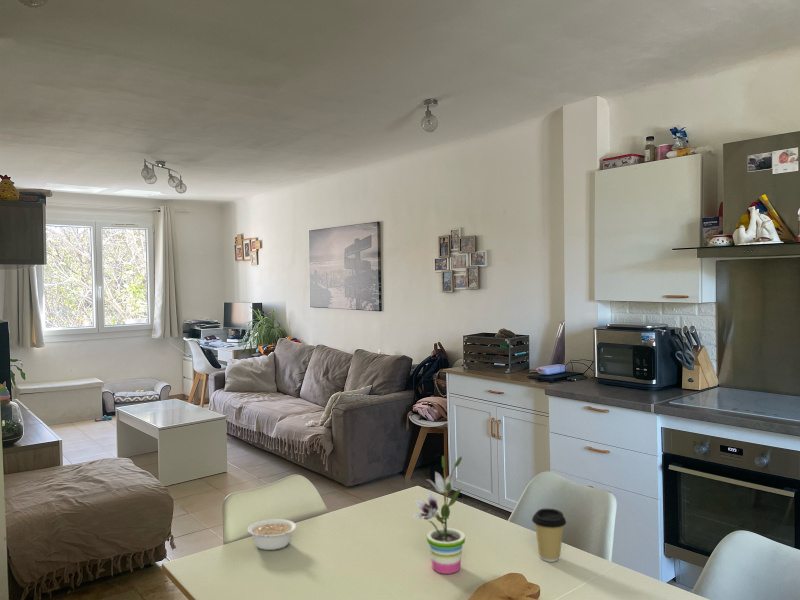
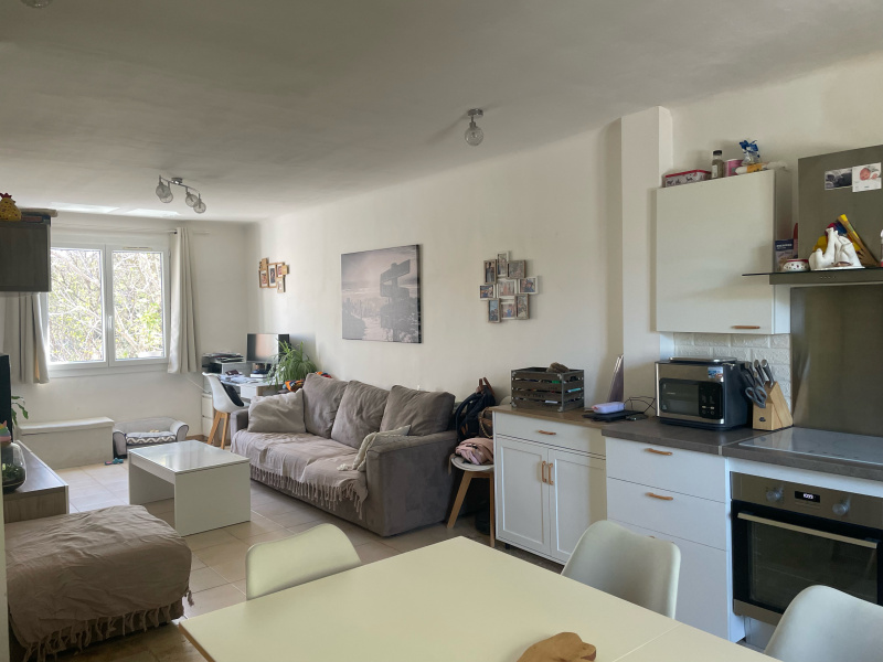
- potted plant (437, 509)
- legume (274, 533)
- coffee cup (549, 535)
